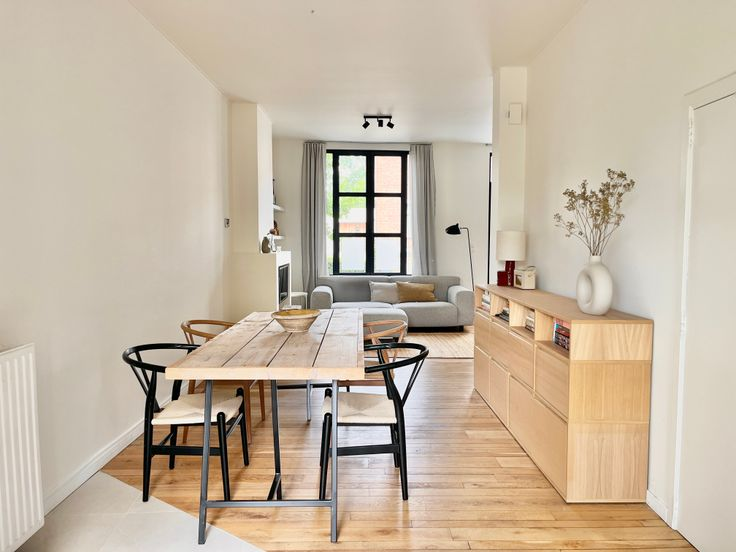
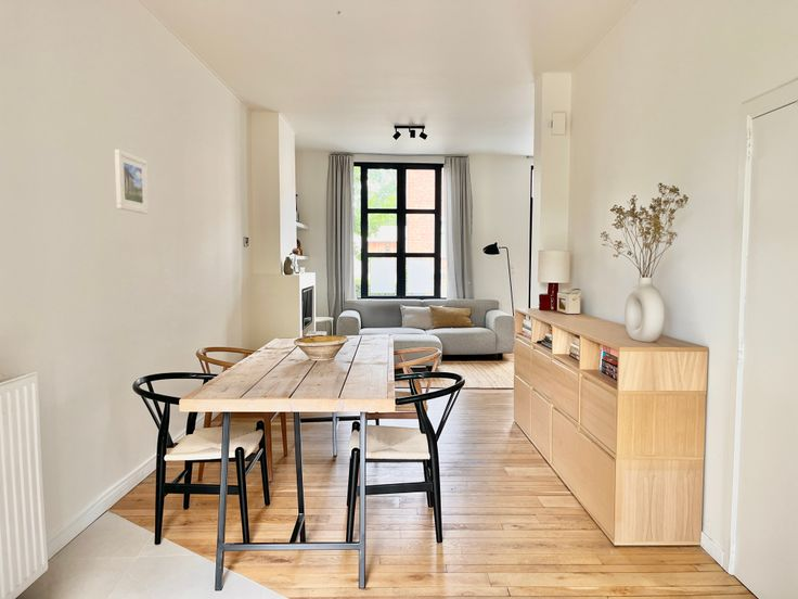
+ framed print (132, 183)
